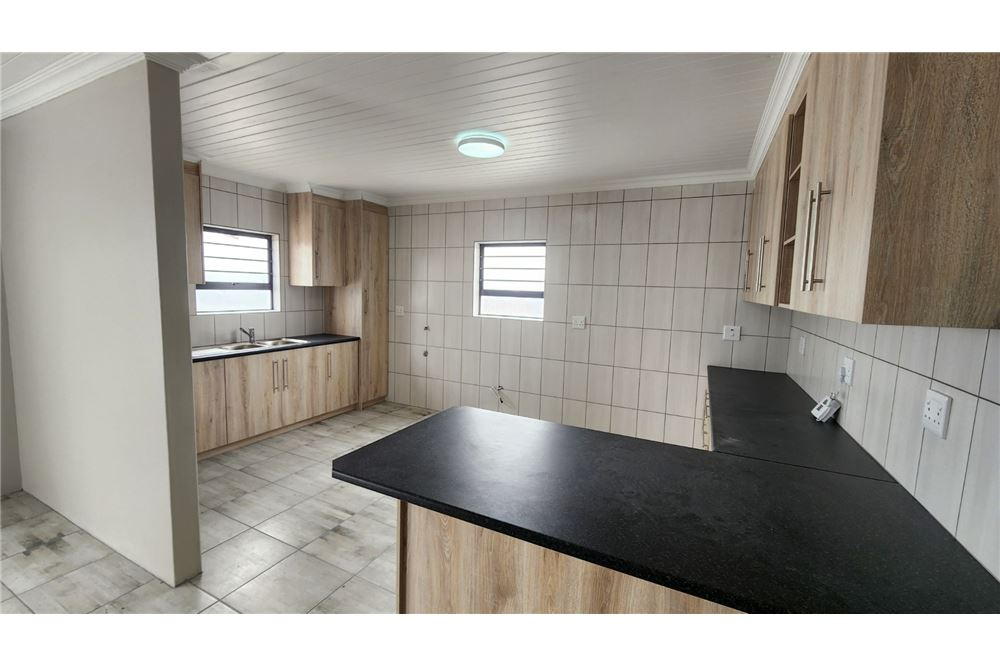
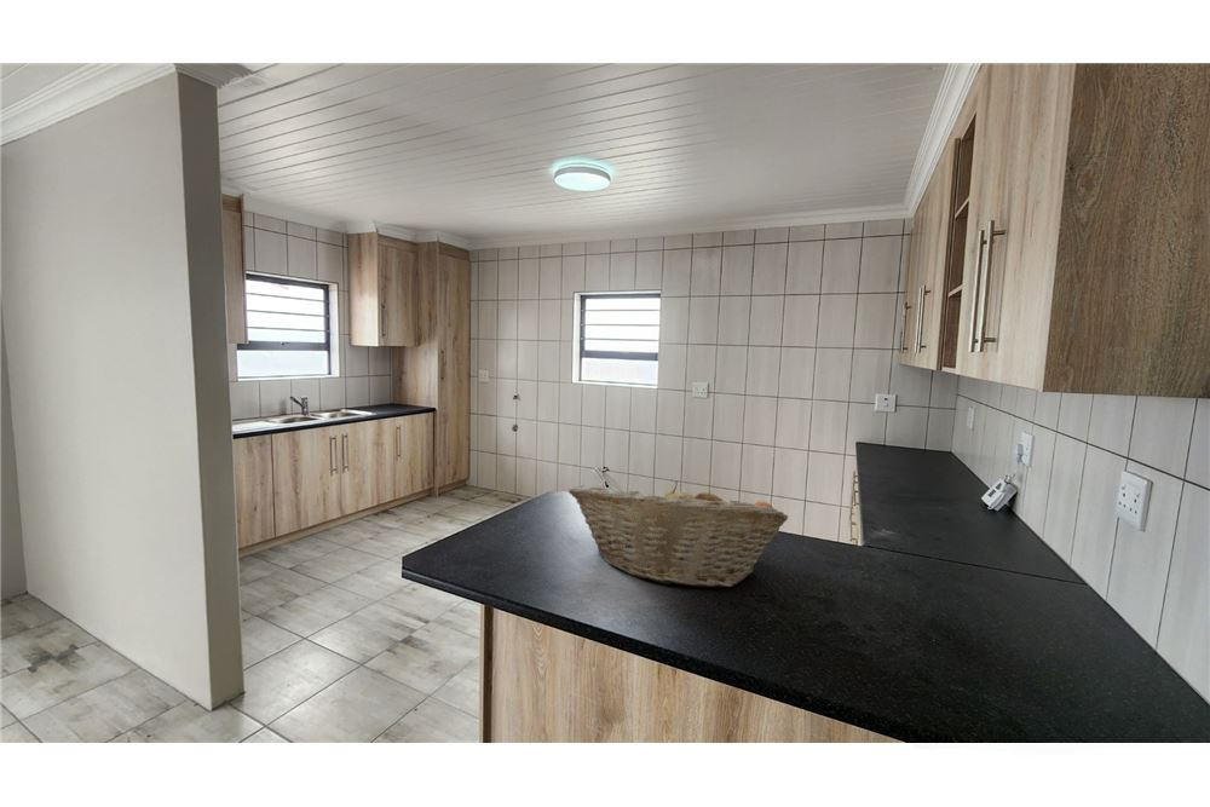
+ fruit basket (673, 520)
